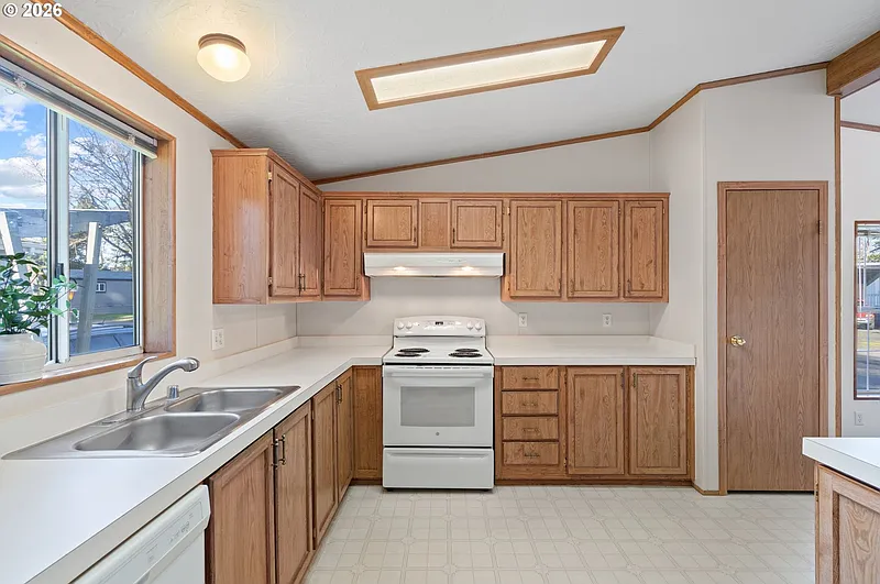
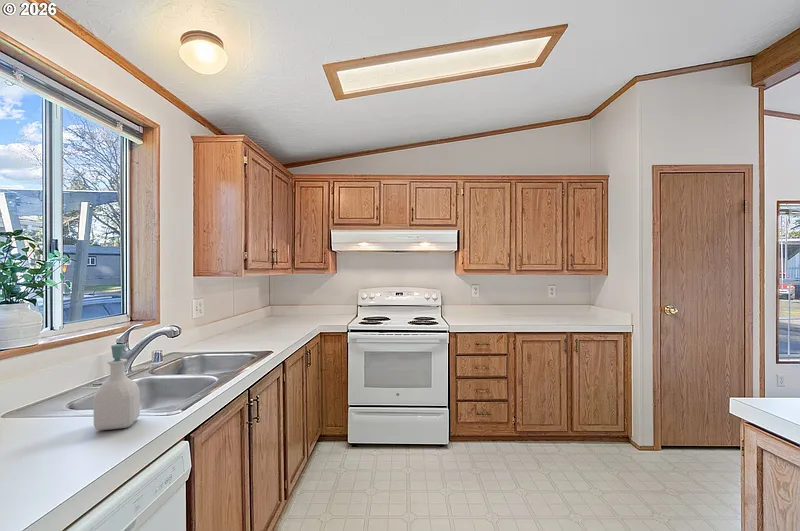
+ soap bottle (117, 384)
